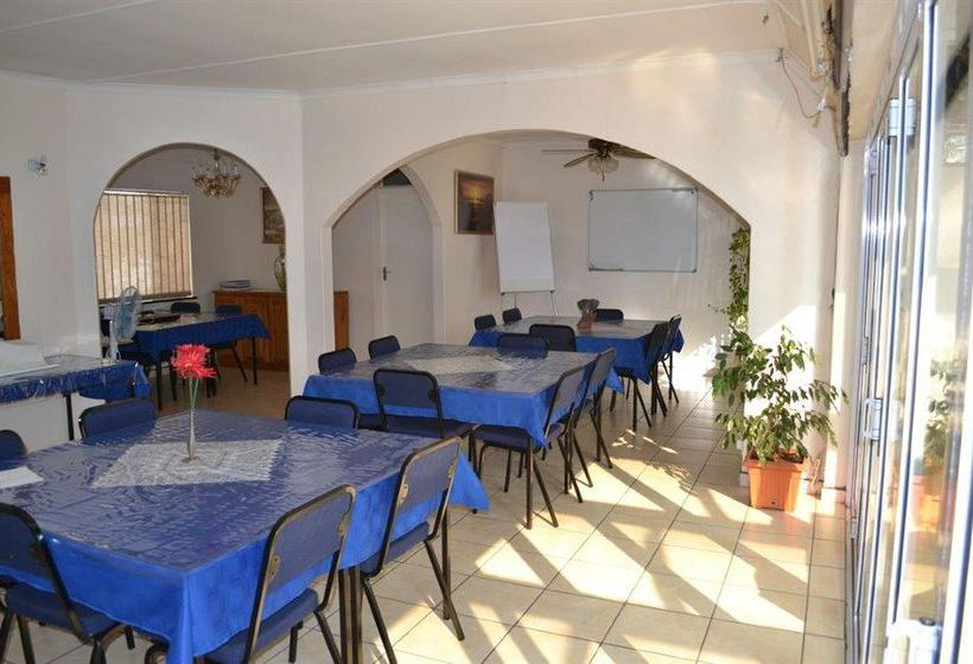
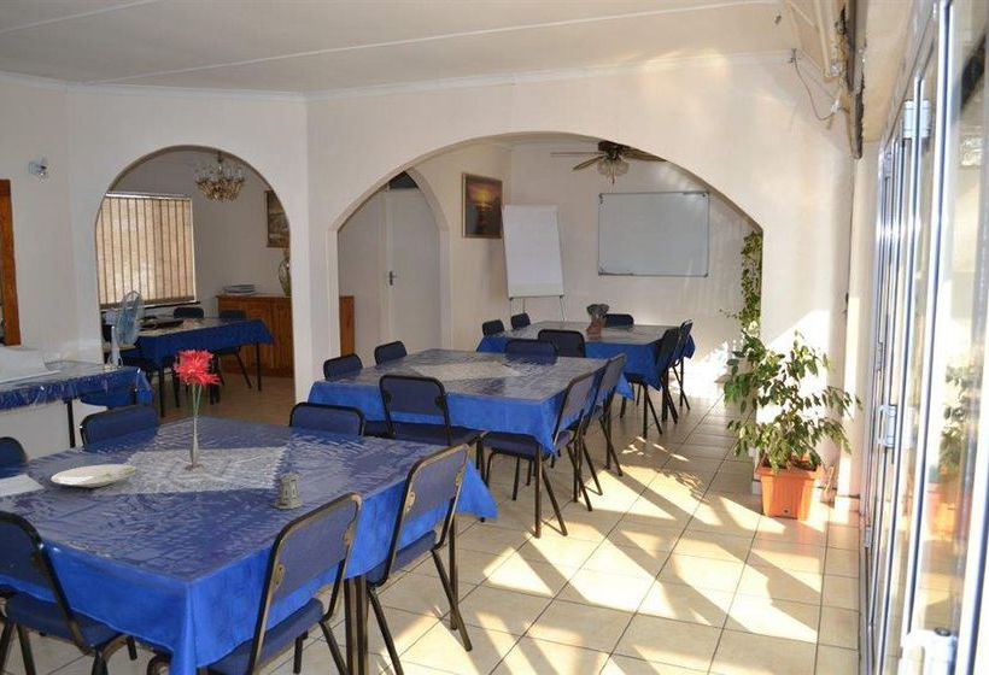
+ pepper shaker (289, 487)
+ plate (95, 479)
